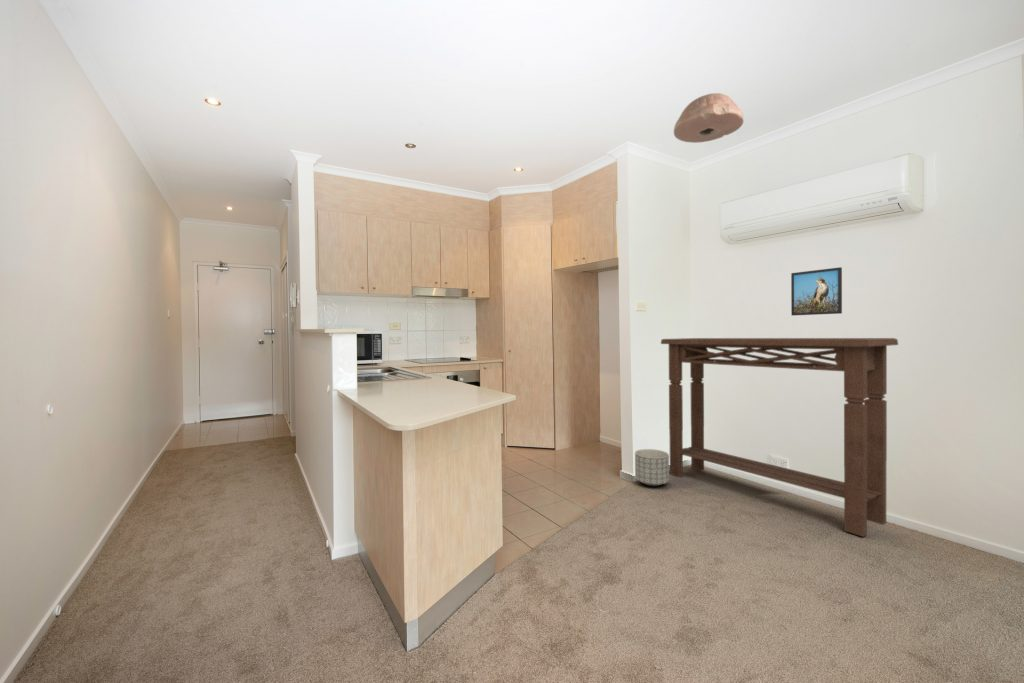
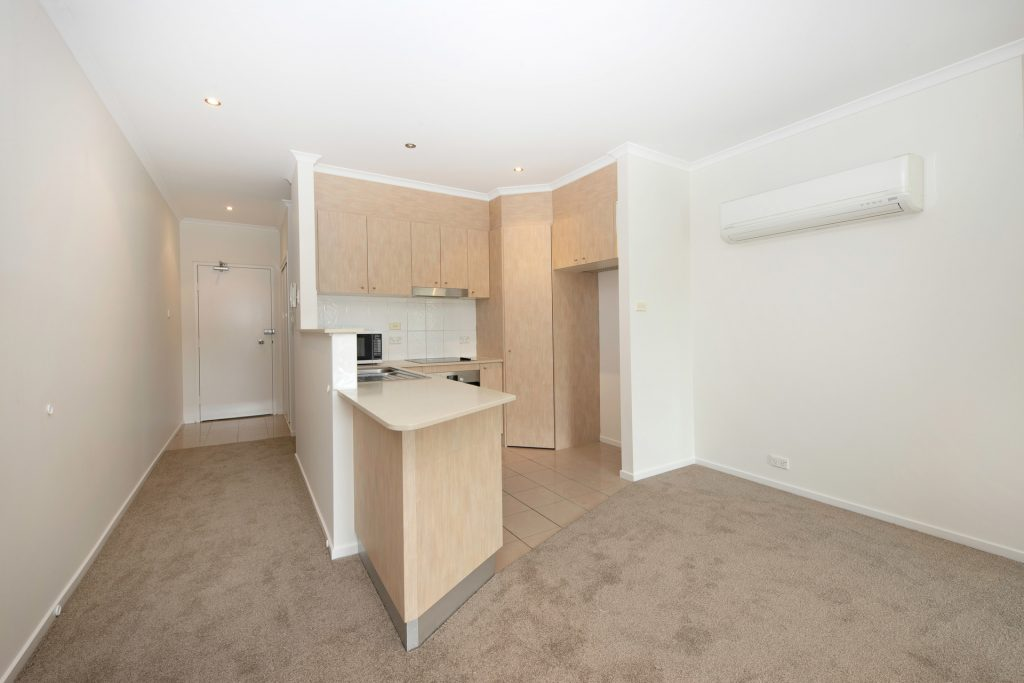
- console table (749, 459)
- planter (651, 468)
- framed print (815, 292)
- ceiling light (707, 117)
